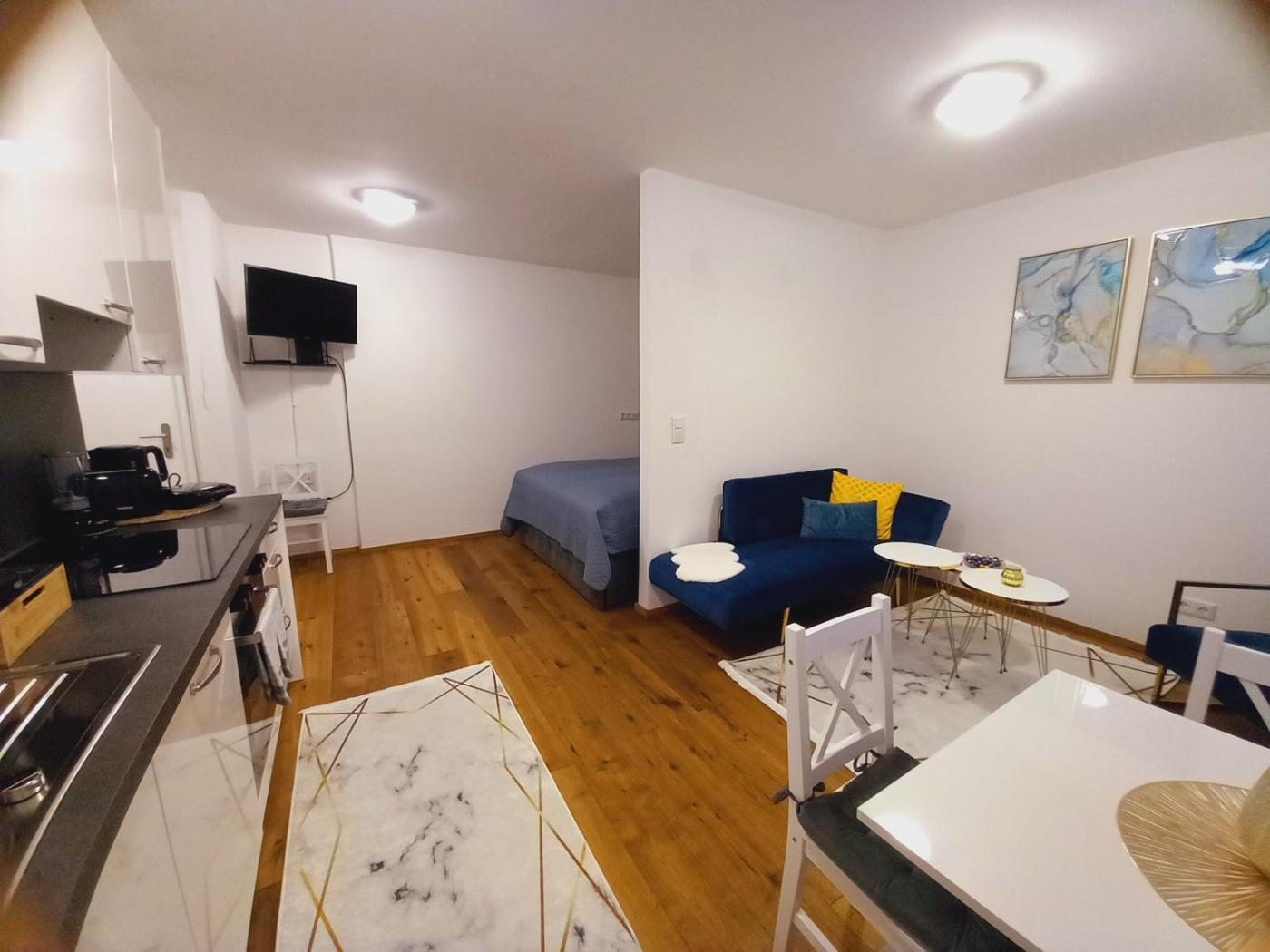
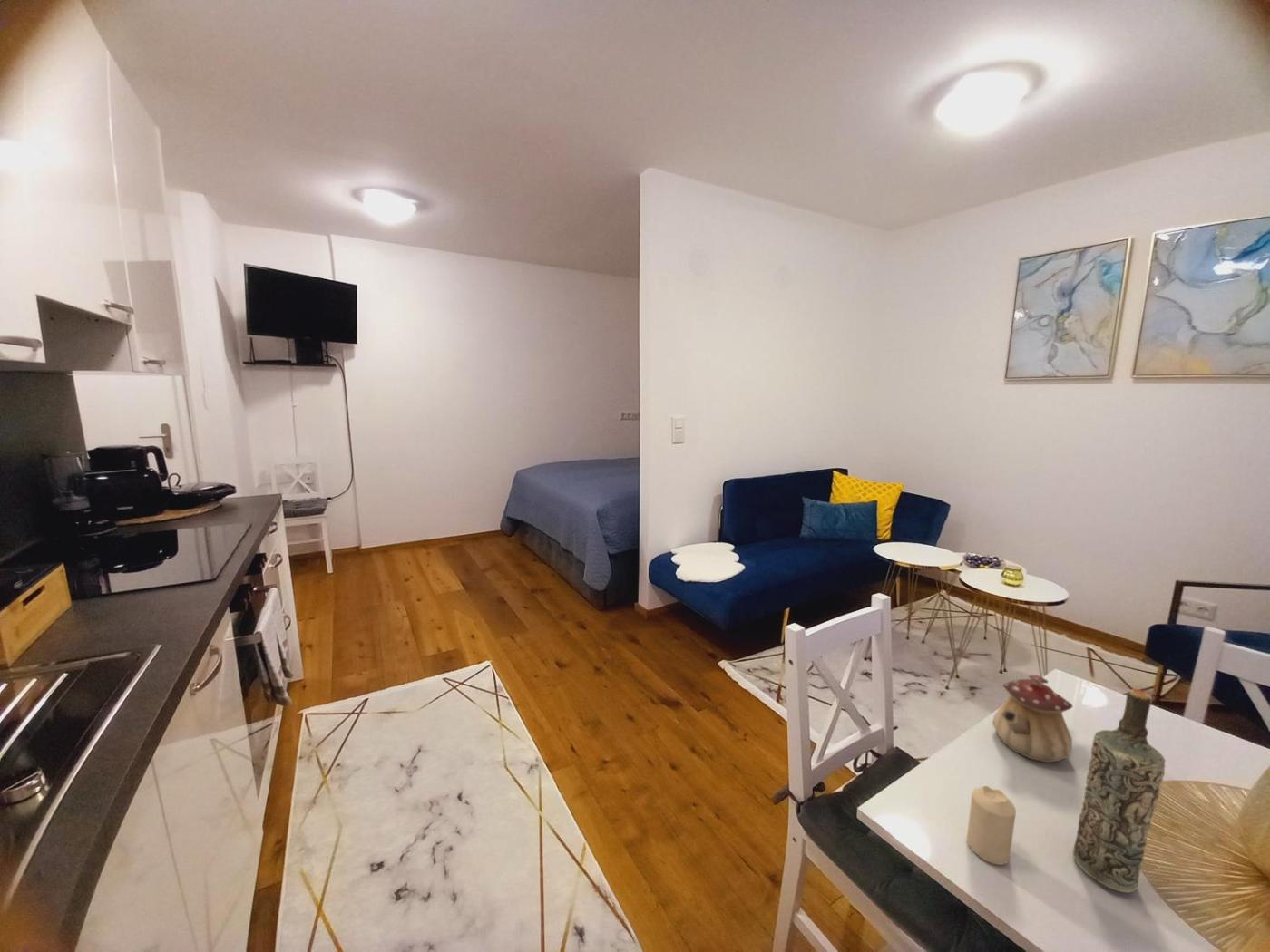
+ bottle (1120, 785)
+ teapot (1036, 709)
+ candle (991, 821)
